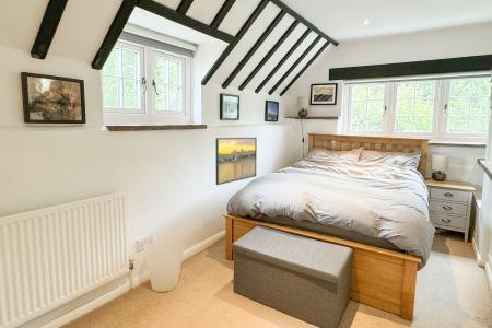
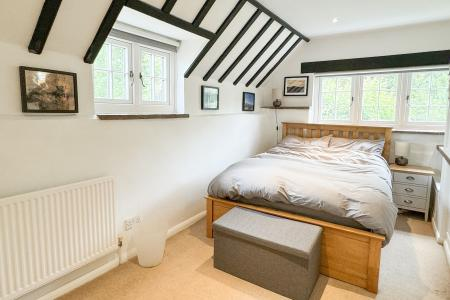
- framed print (237, 159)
